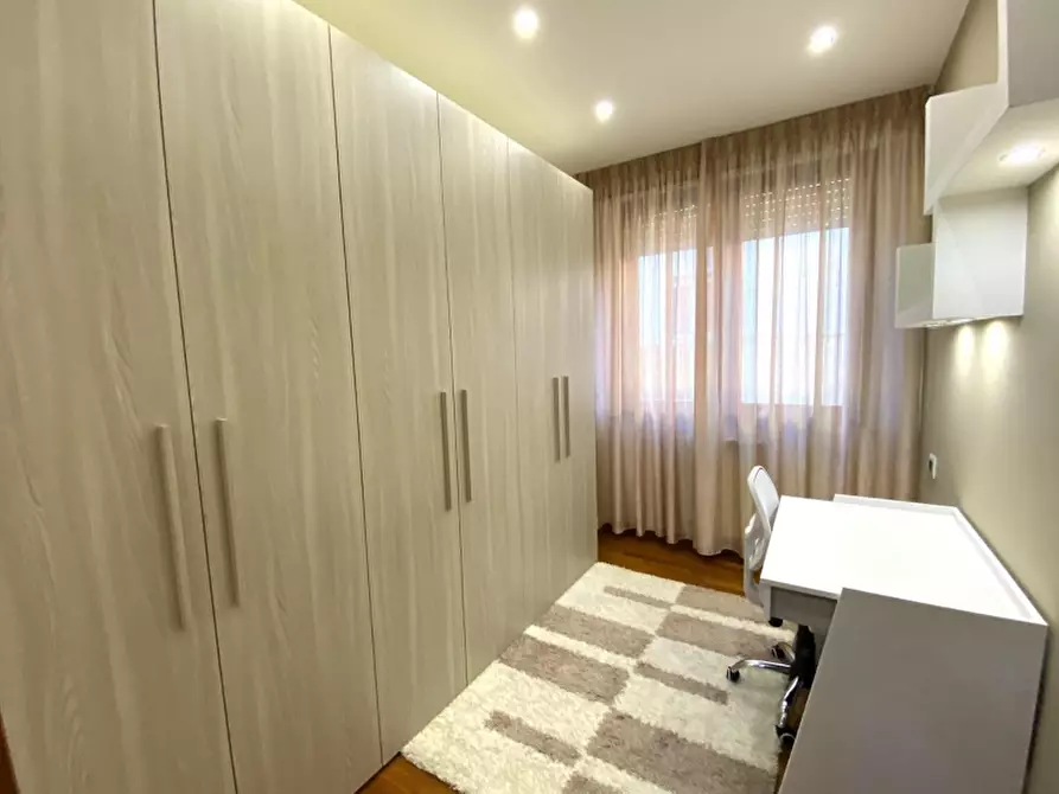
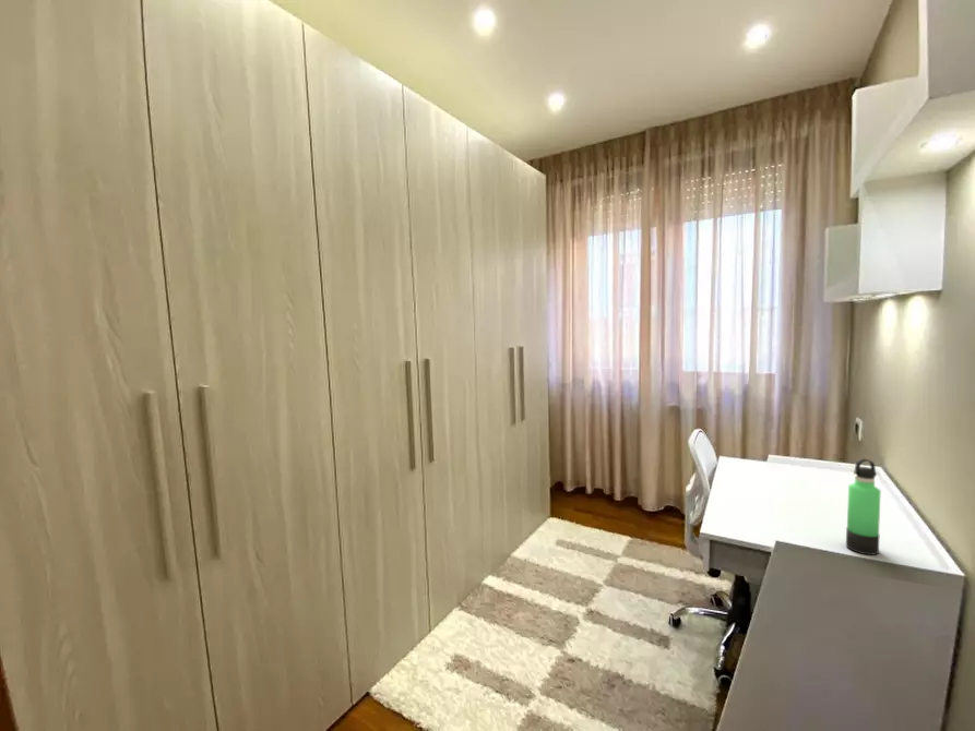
+ thermos bottle (864, 504)
